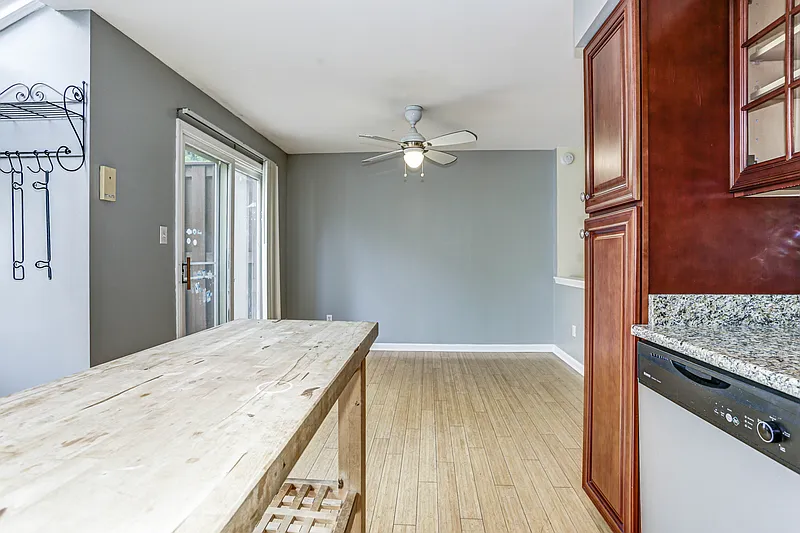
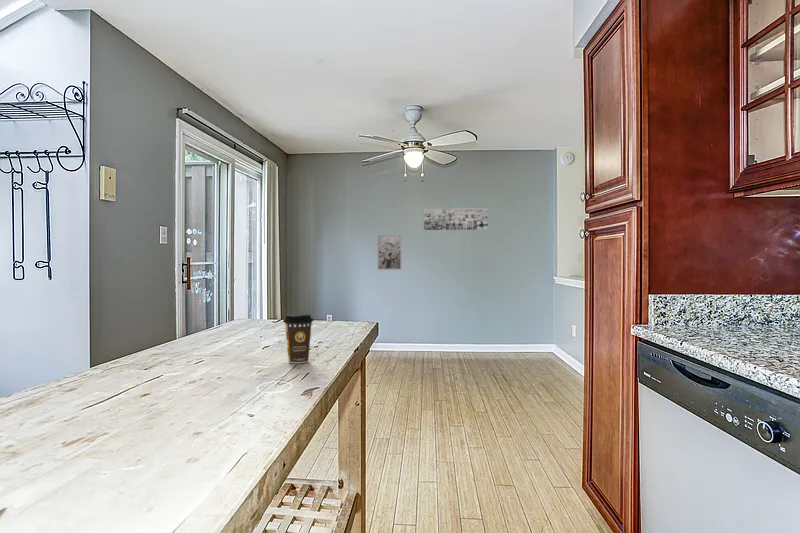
+ wall art (455, 219)
+ coffee cup (298, 338)
+ wall art (389, 252)
